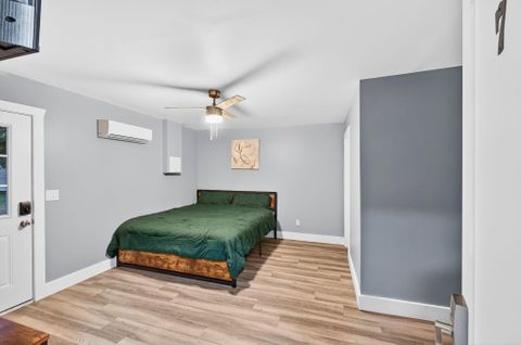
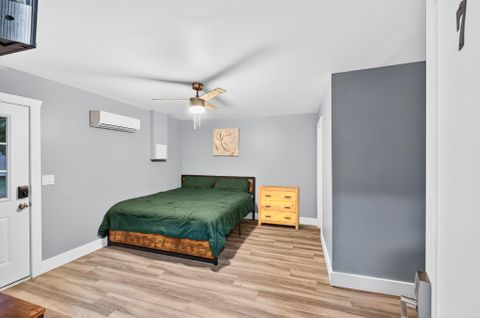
+ dresser (279, 206)
